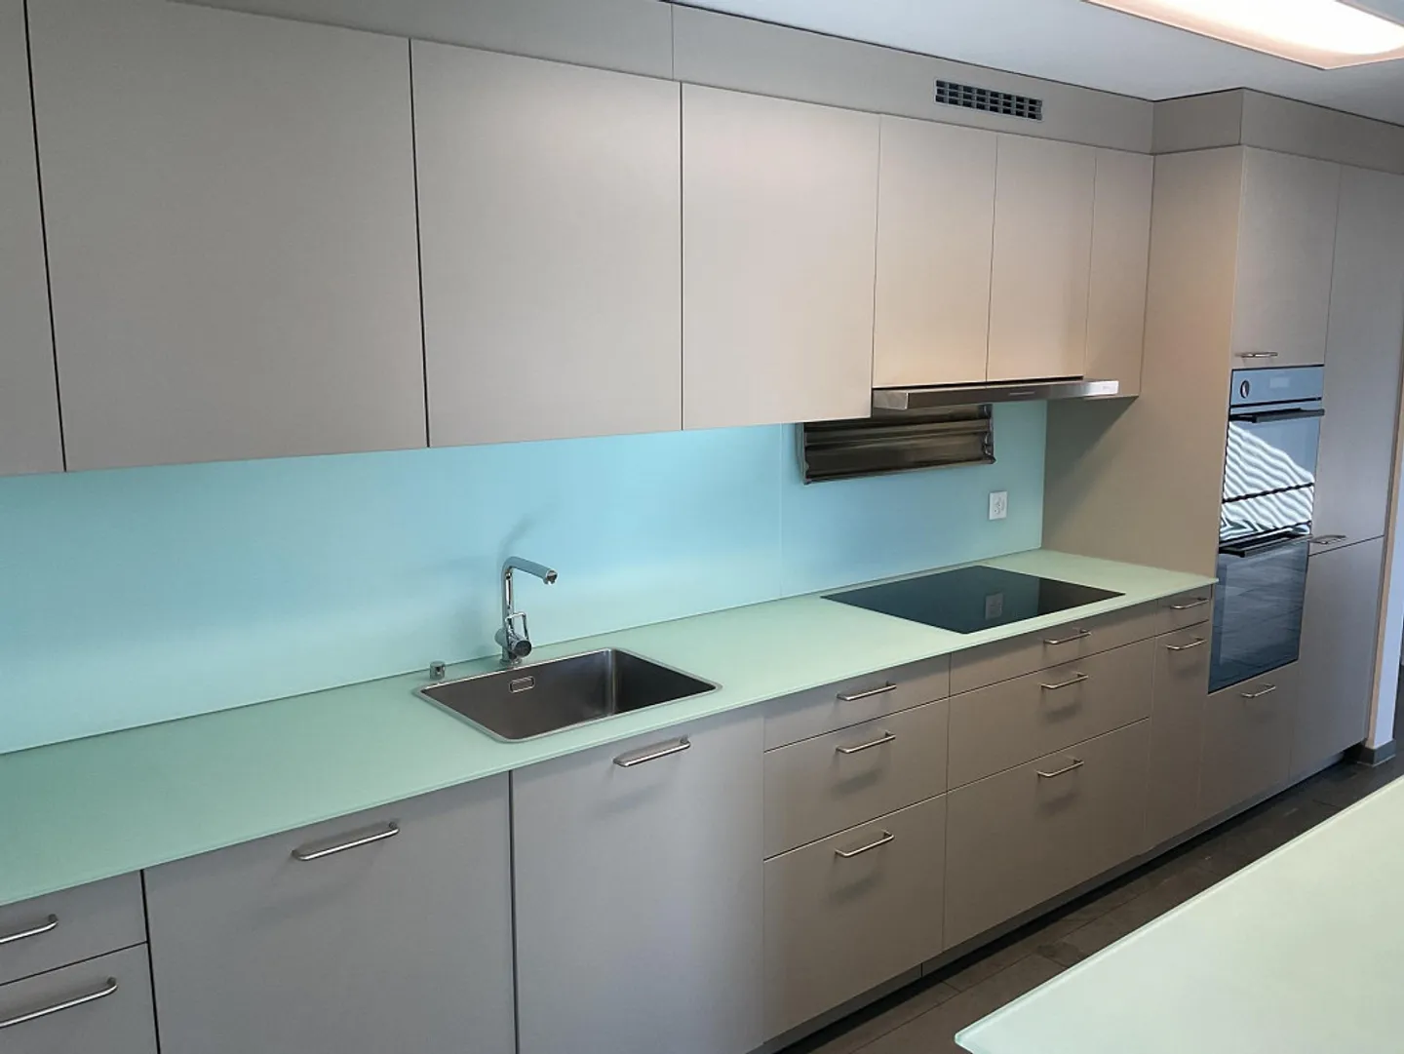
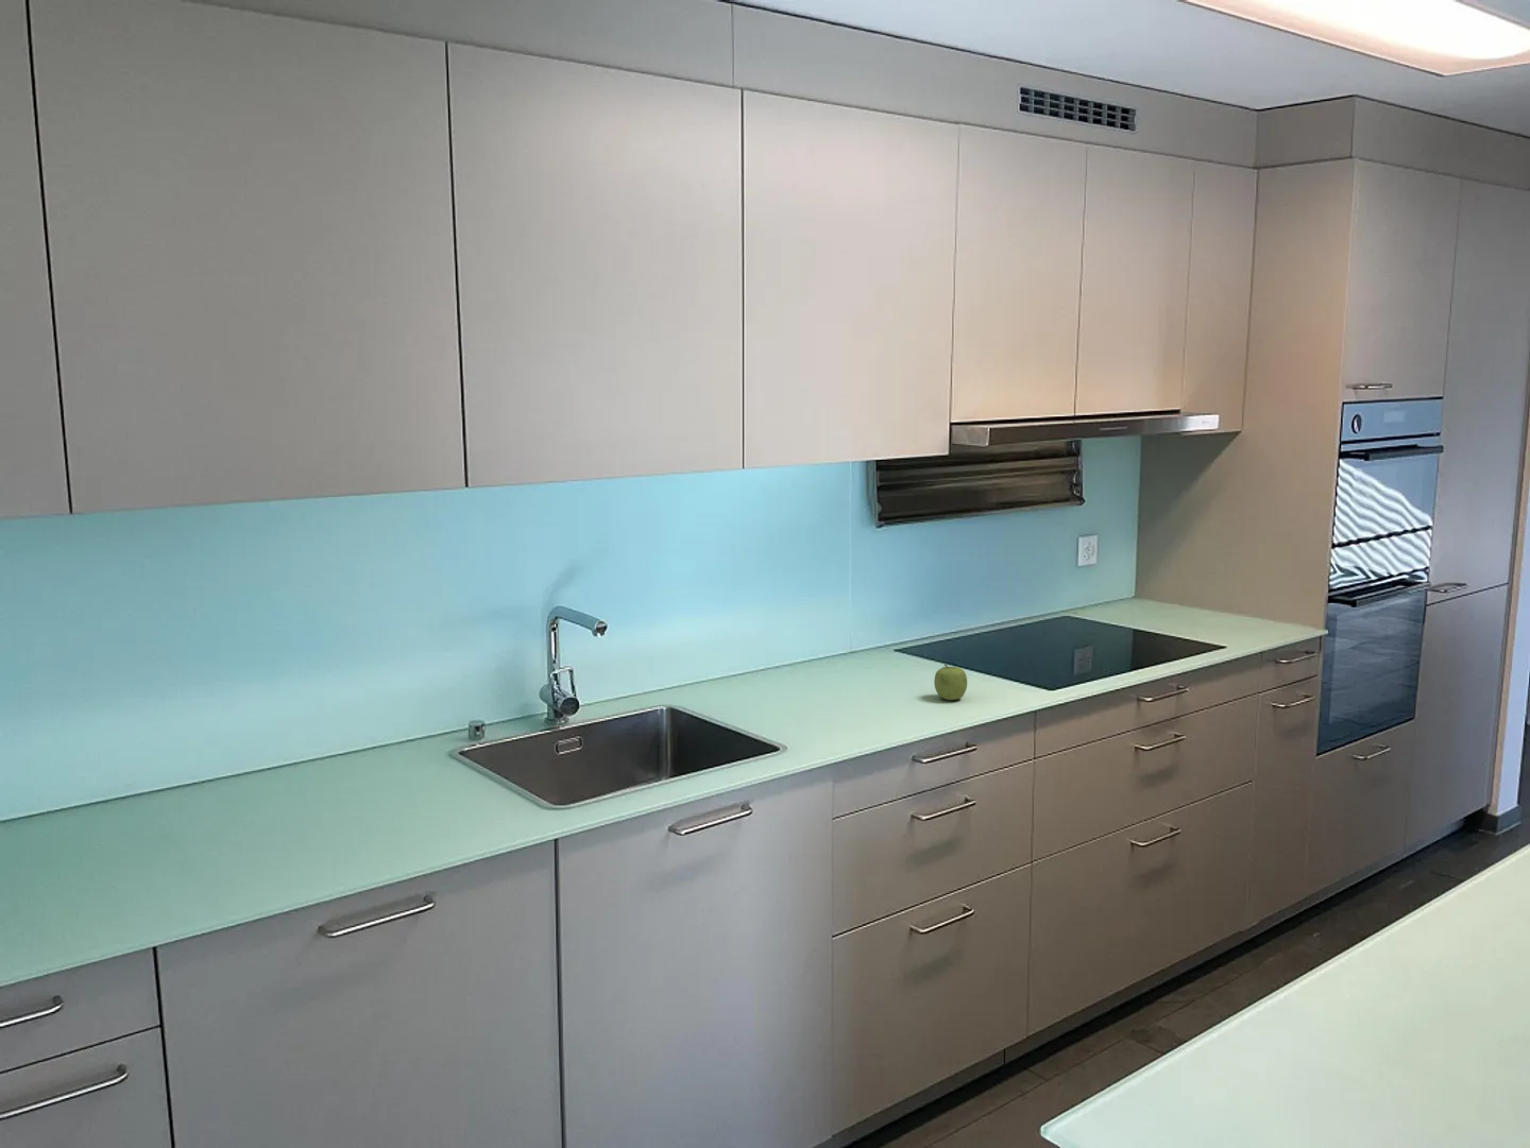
+ fruit (950, 681)
